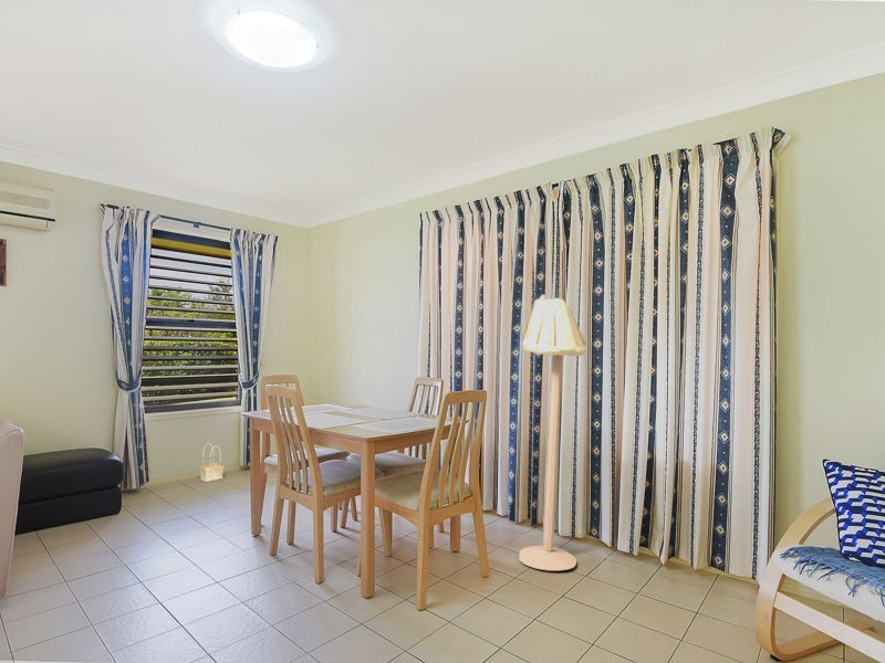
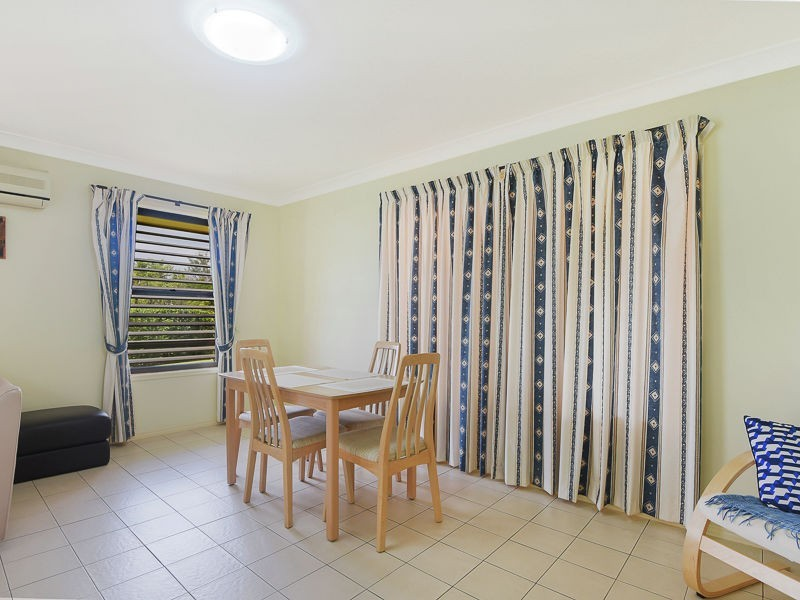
- basket (212, 461)
- floor lamp (553, 423)
